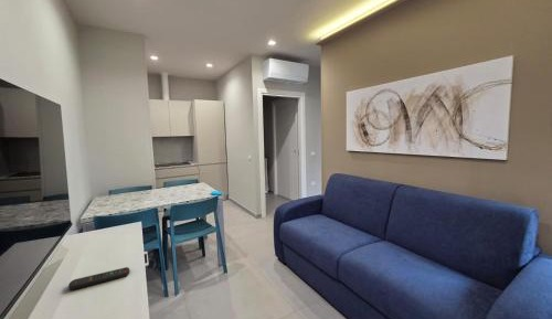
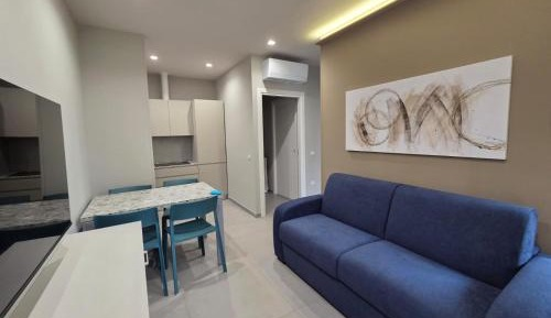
- remote control (100, 277)
